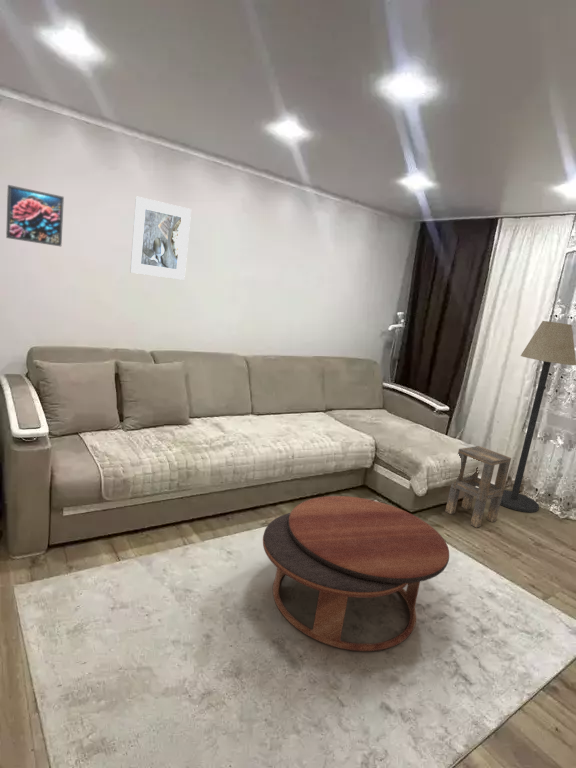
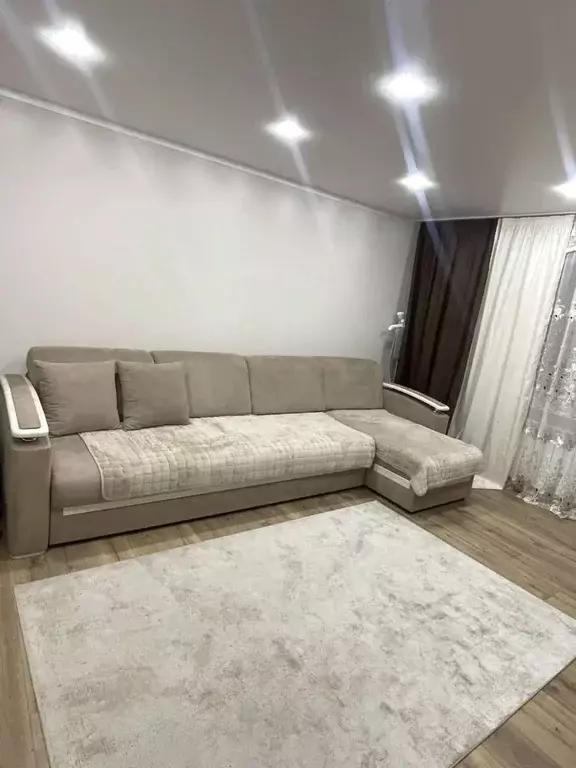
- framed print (161, 240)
- side table (477, 485)
- coffee table (350, 566)
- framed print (35, 216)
- floor lamp (534, 415)
